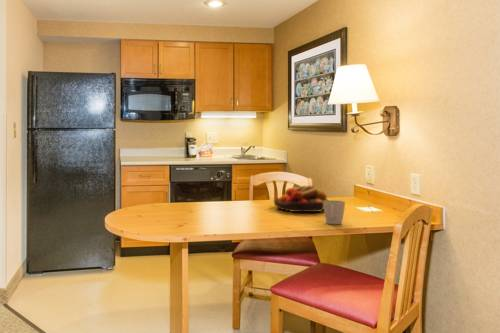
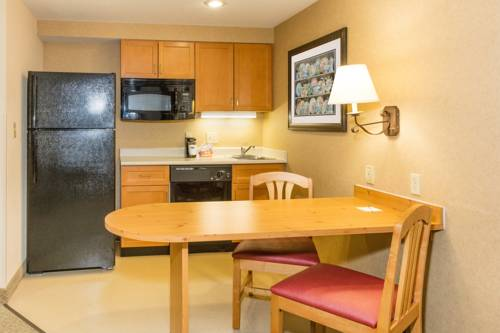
- mug (333, 212)
- fruit bowl (300, 197)
